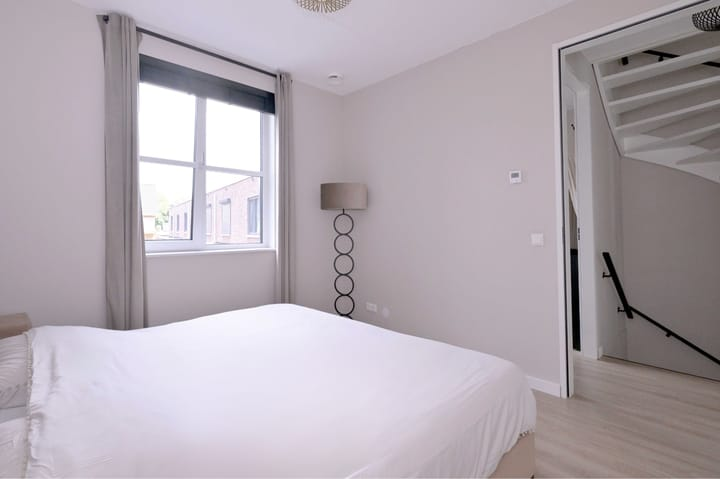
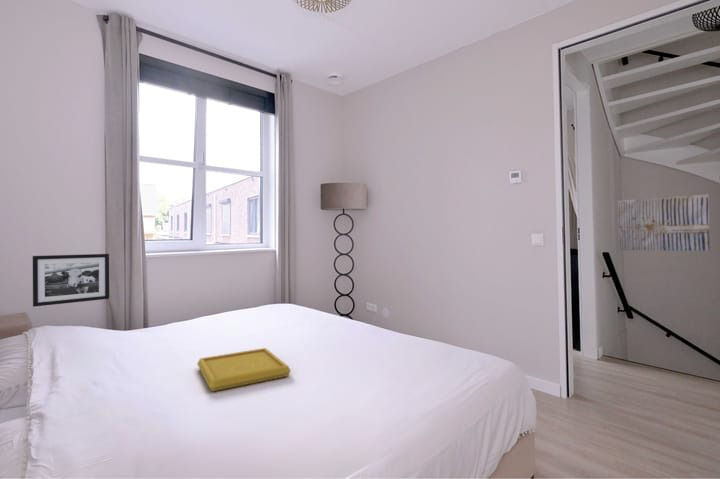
+ picture frame (73, 278)
+ serving tray (242, 366)
+ wall art (652, 224)
